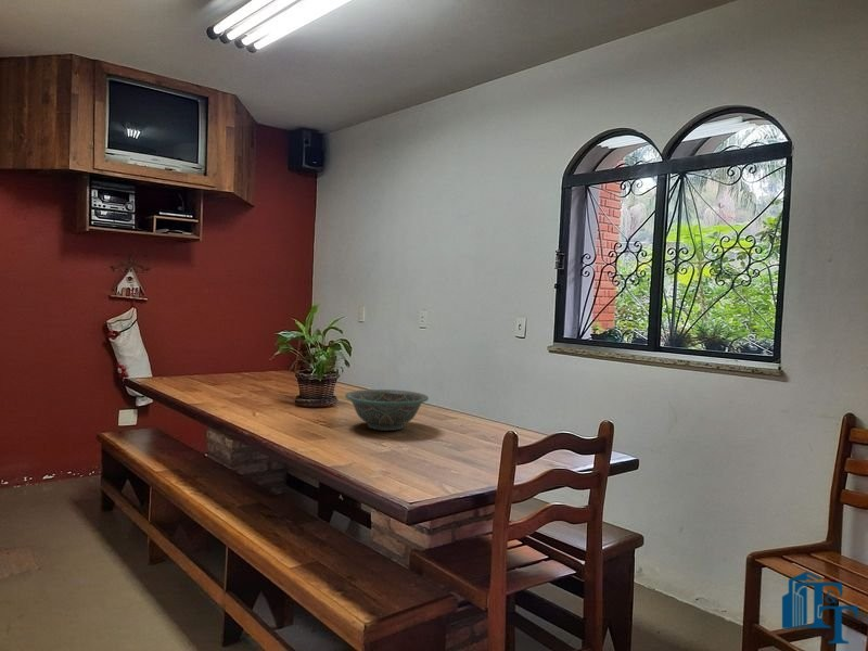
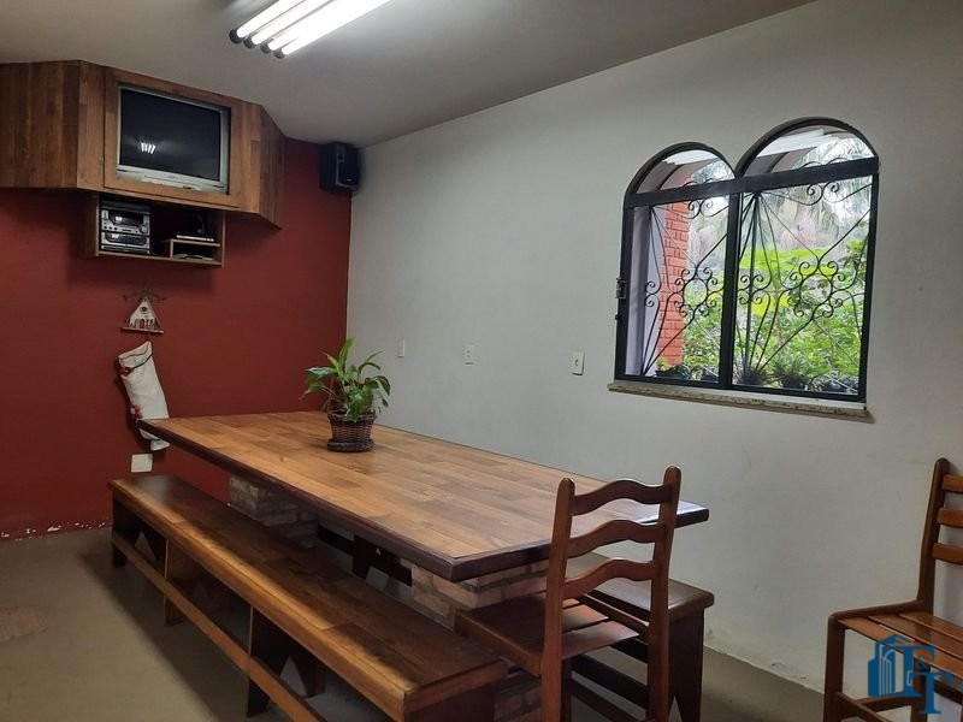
- decorative bowl (386, 411)
